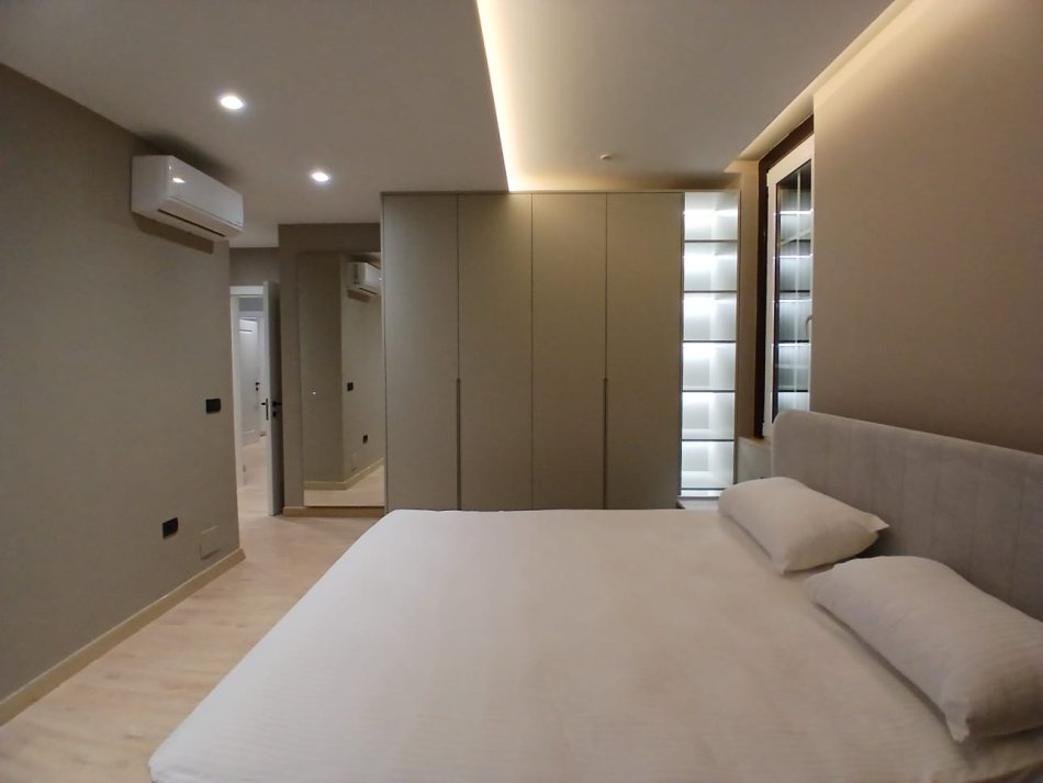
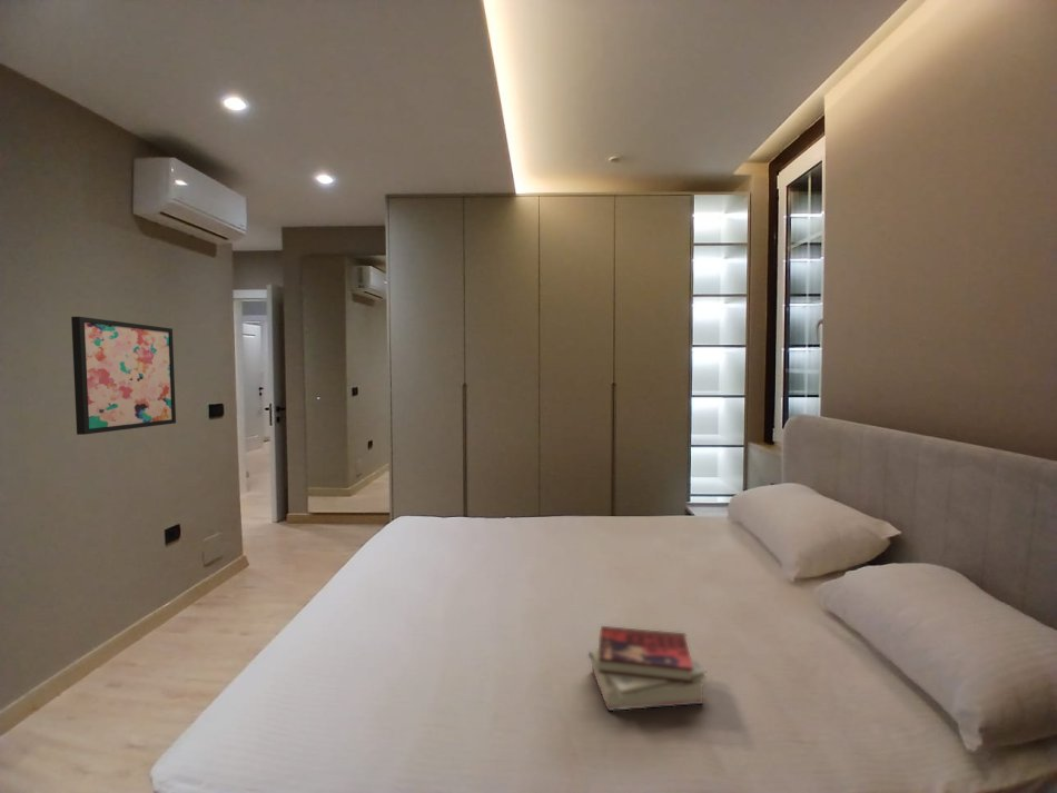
+ wall art (129, 376)
+ book (644, 664)
